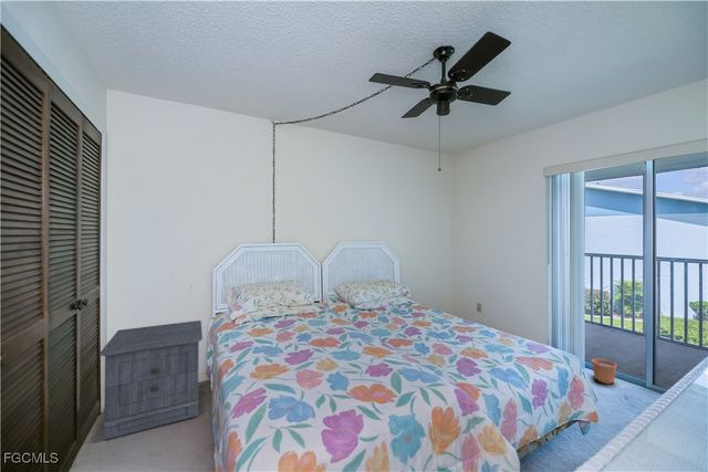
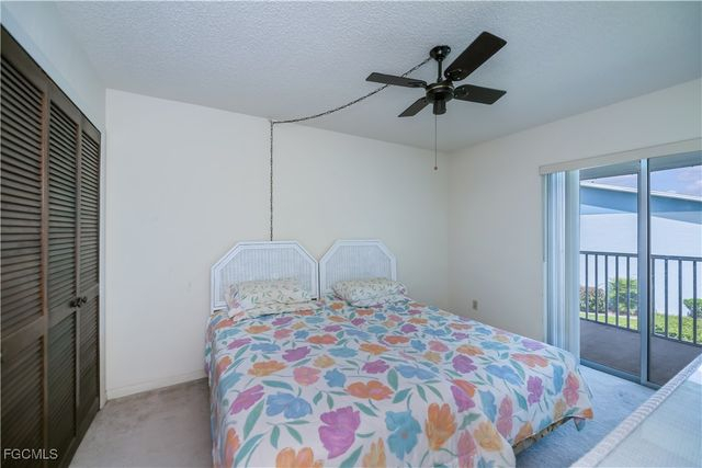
- nightstand (157, 373)
- plant pot (604, 367)
